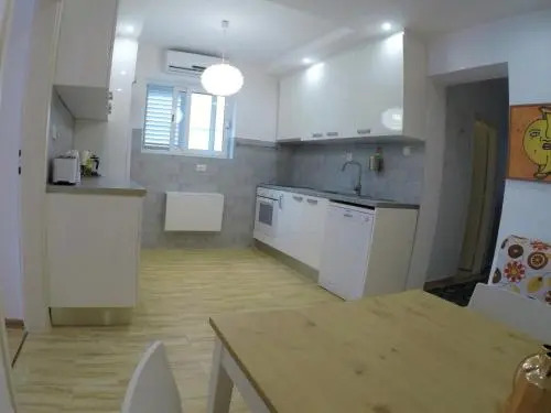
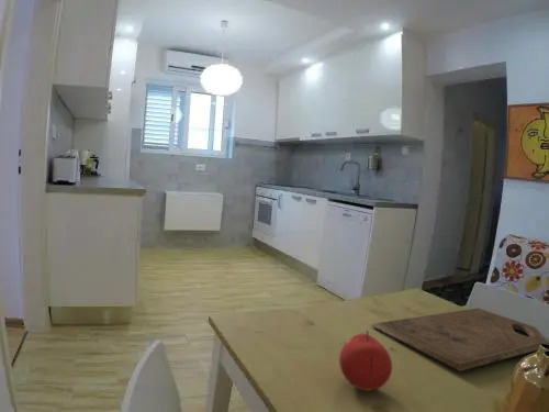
+ cutting board (469, 332)
+ fruit (365, 357)
